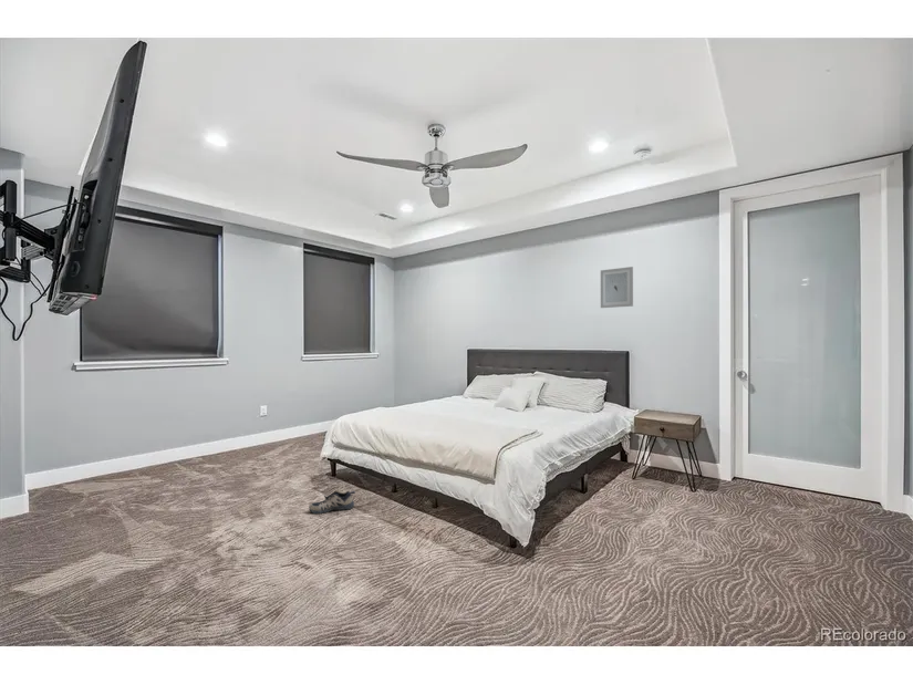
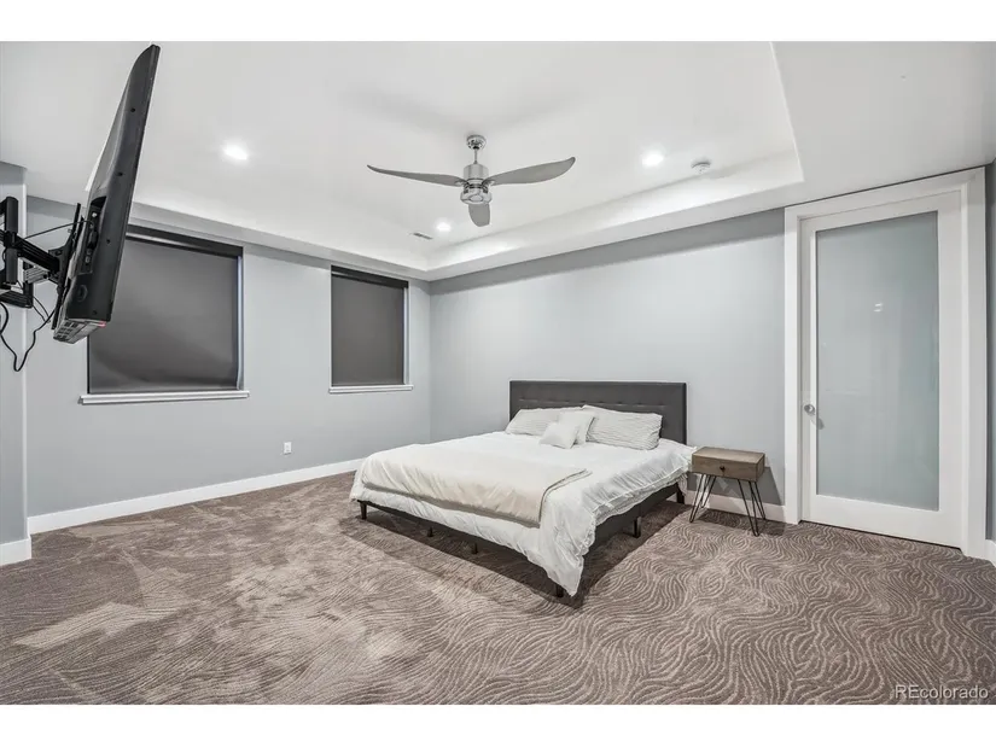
- shoe (332, 499)
- wall art (616, 288)
